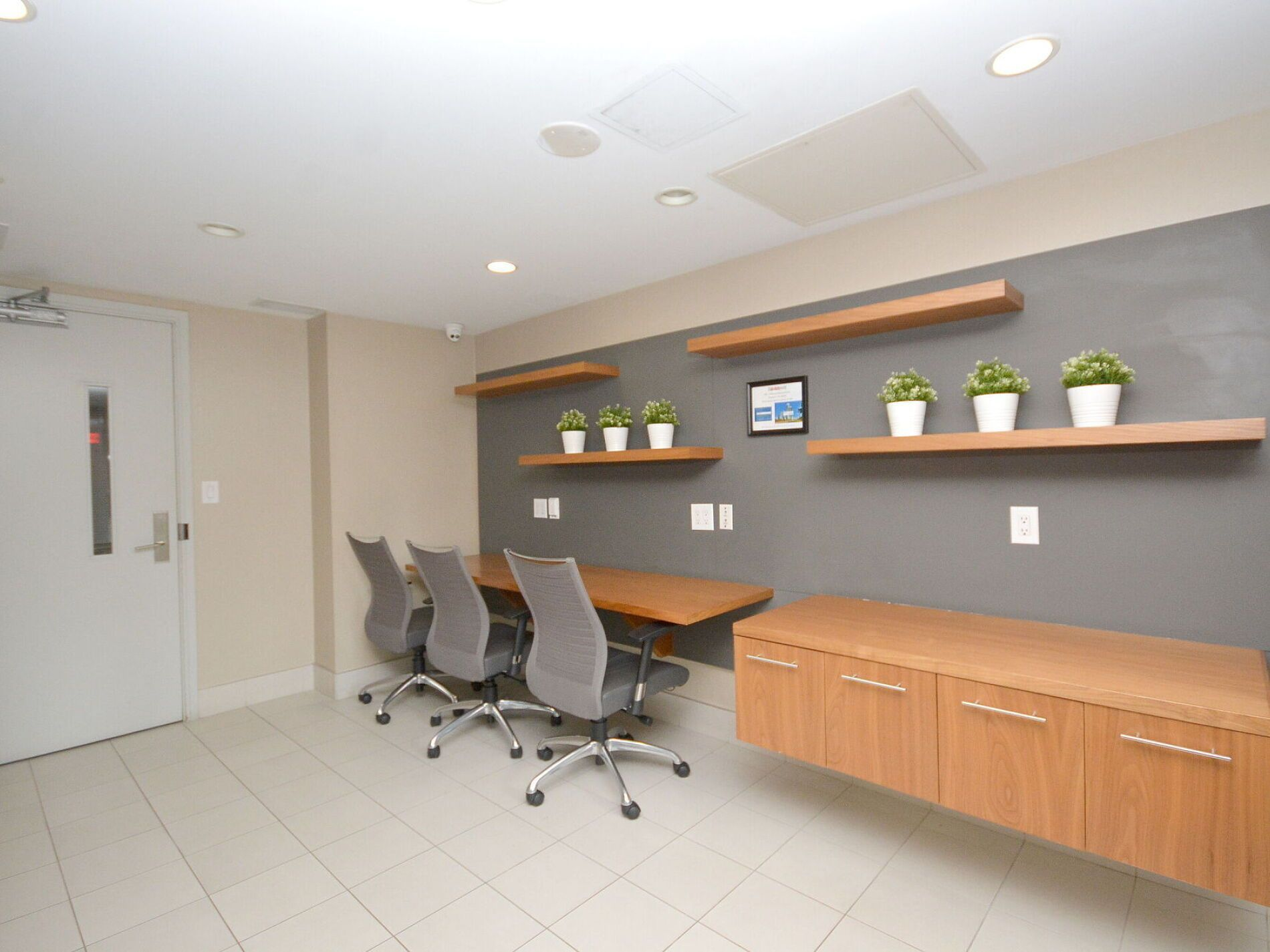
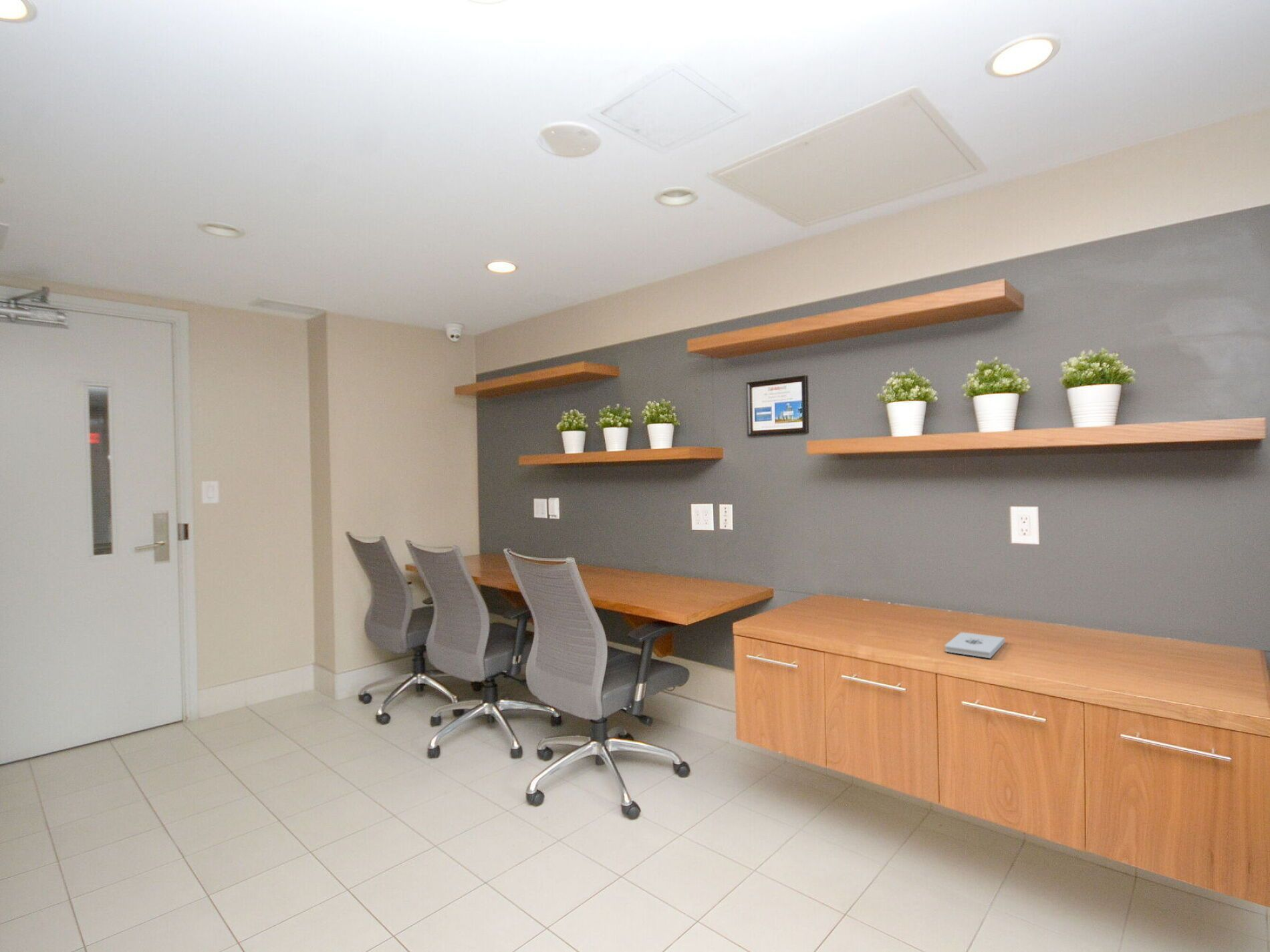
+ notepad (975, 644)
